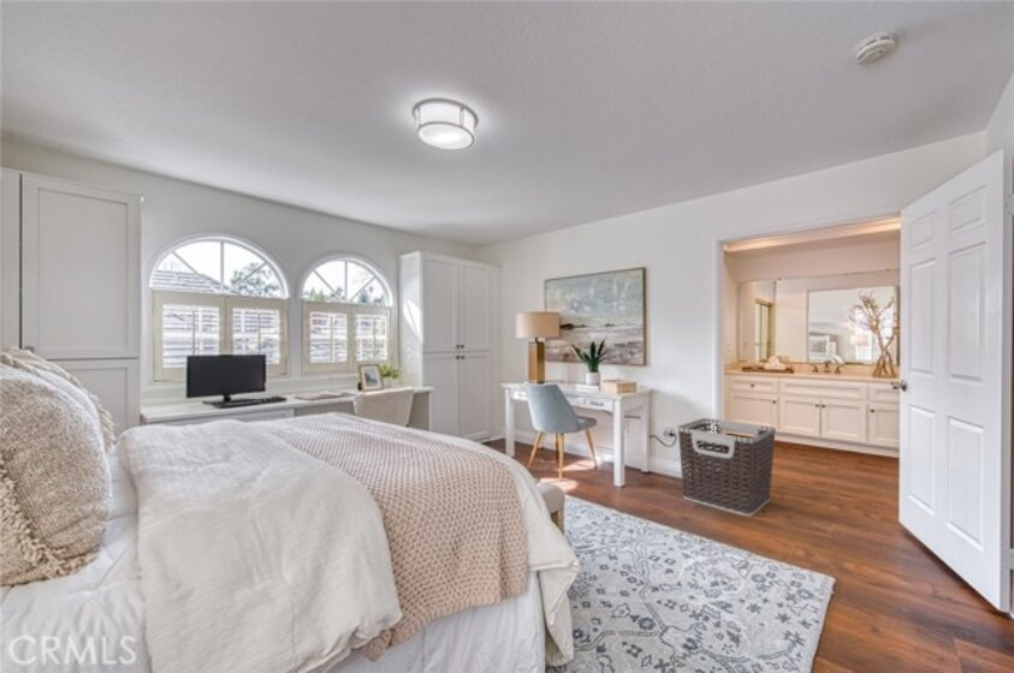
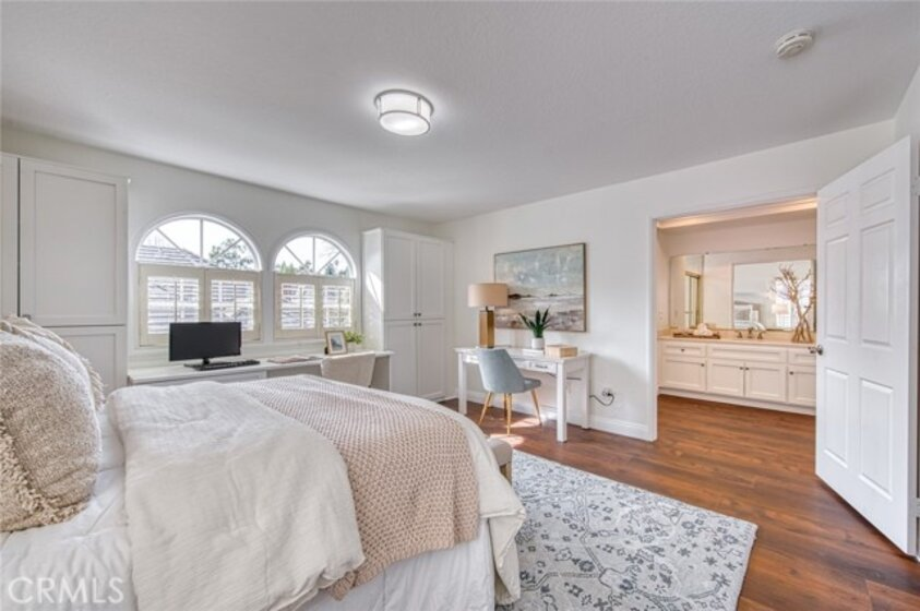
- clothes hamper (725, 463)
